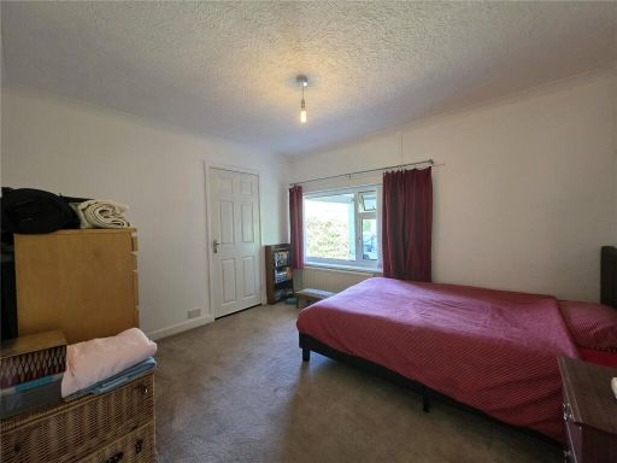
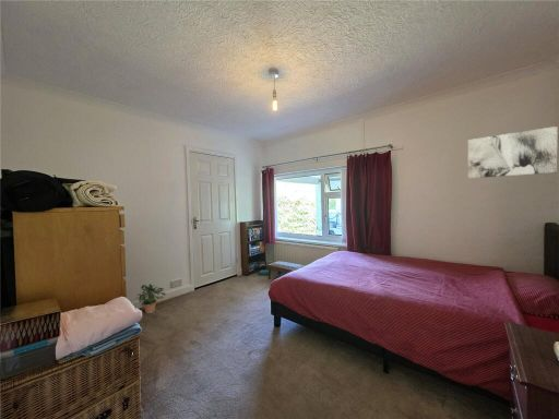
+ wall art (508, 155)
+ potted plant (152, 296)
